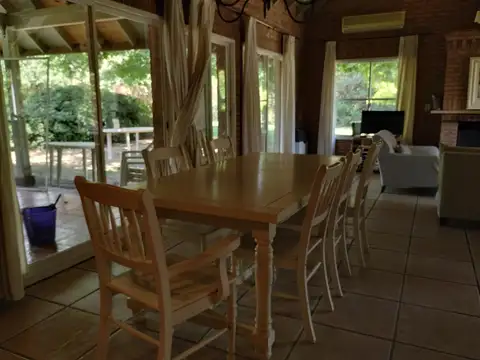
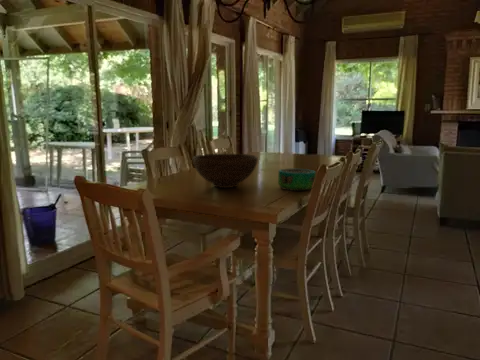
+ decorative bowl (296, 179)
+ fruit bowl (225, 171)
